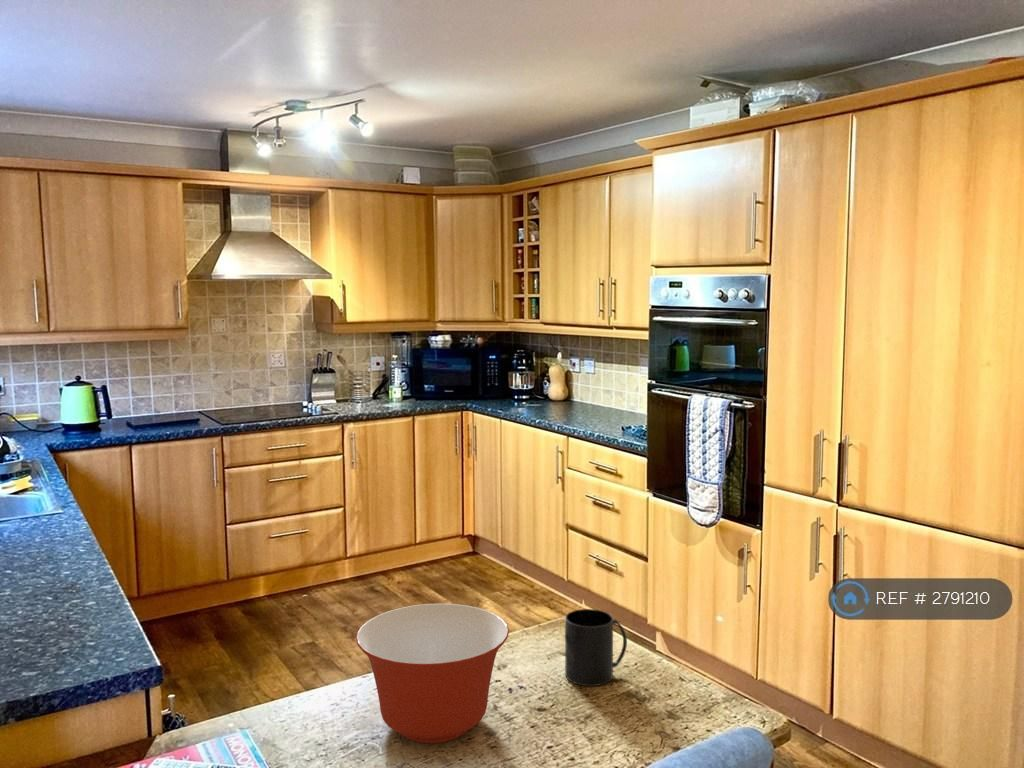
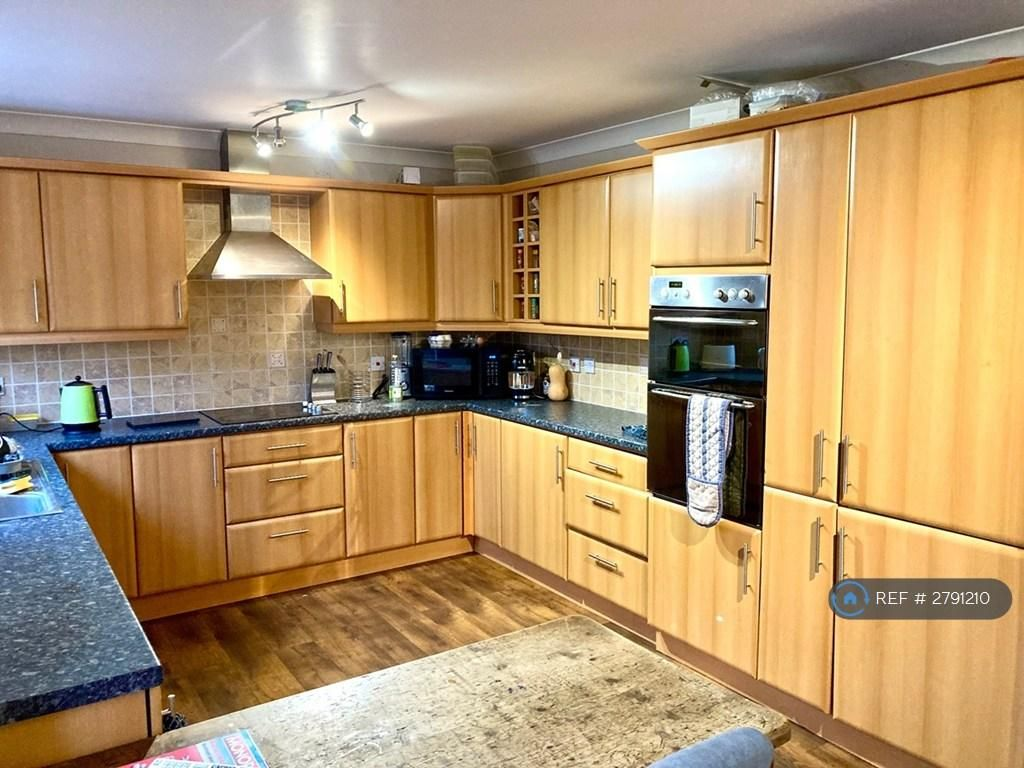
- mug (596, 645)
- mixing bowl (433, 677)
